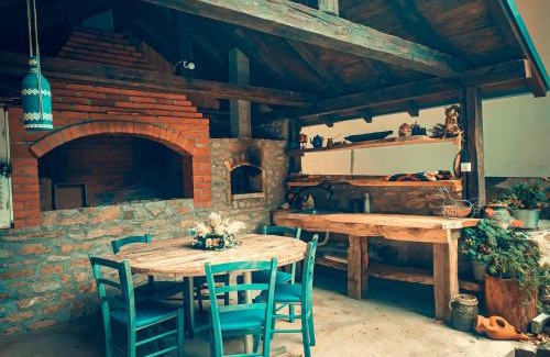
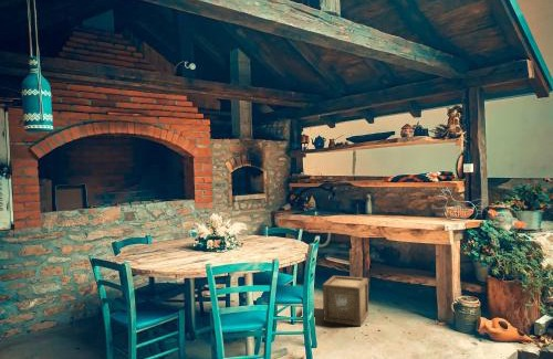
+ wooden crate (346, 299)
